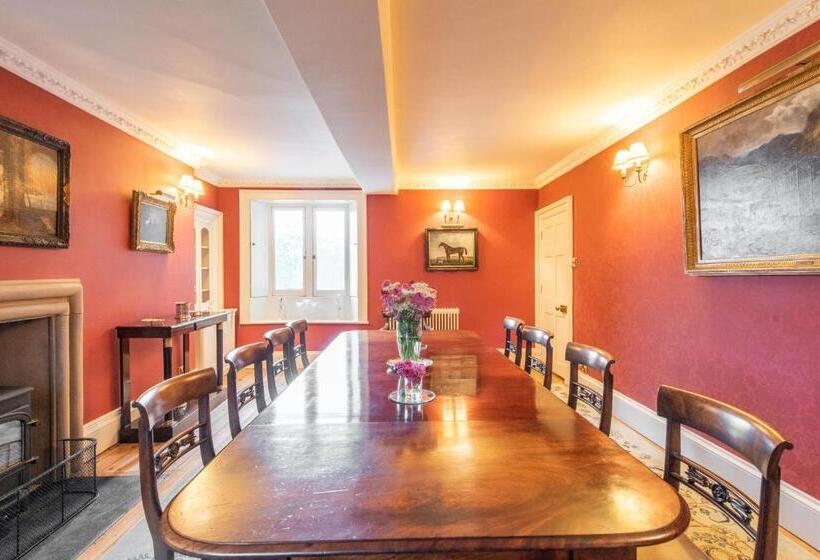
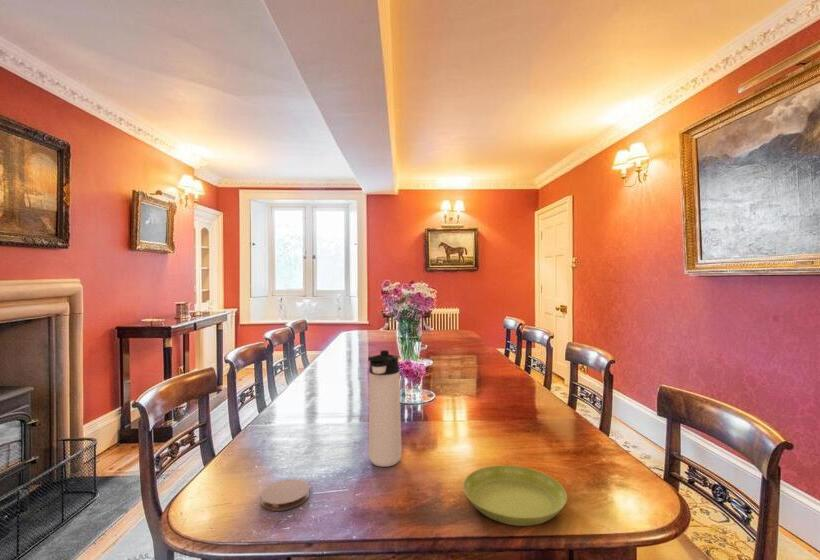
+ thermos bottle (382, 408)
+ coaster (285, 493)
+ saucer (513, 495)
